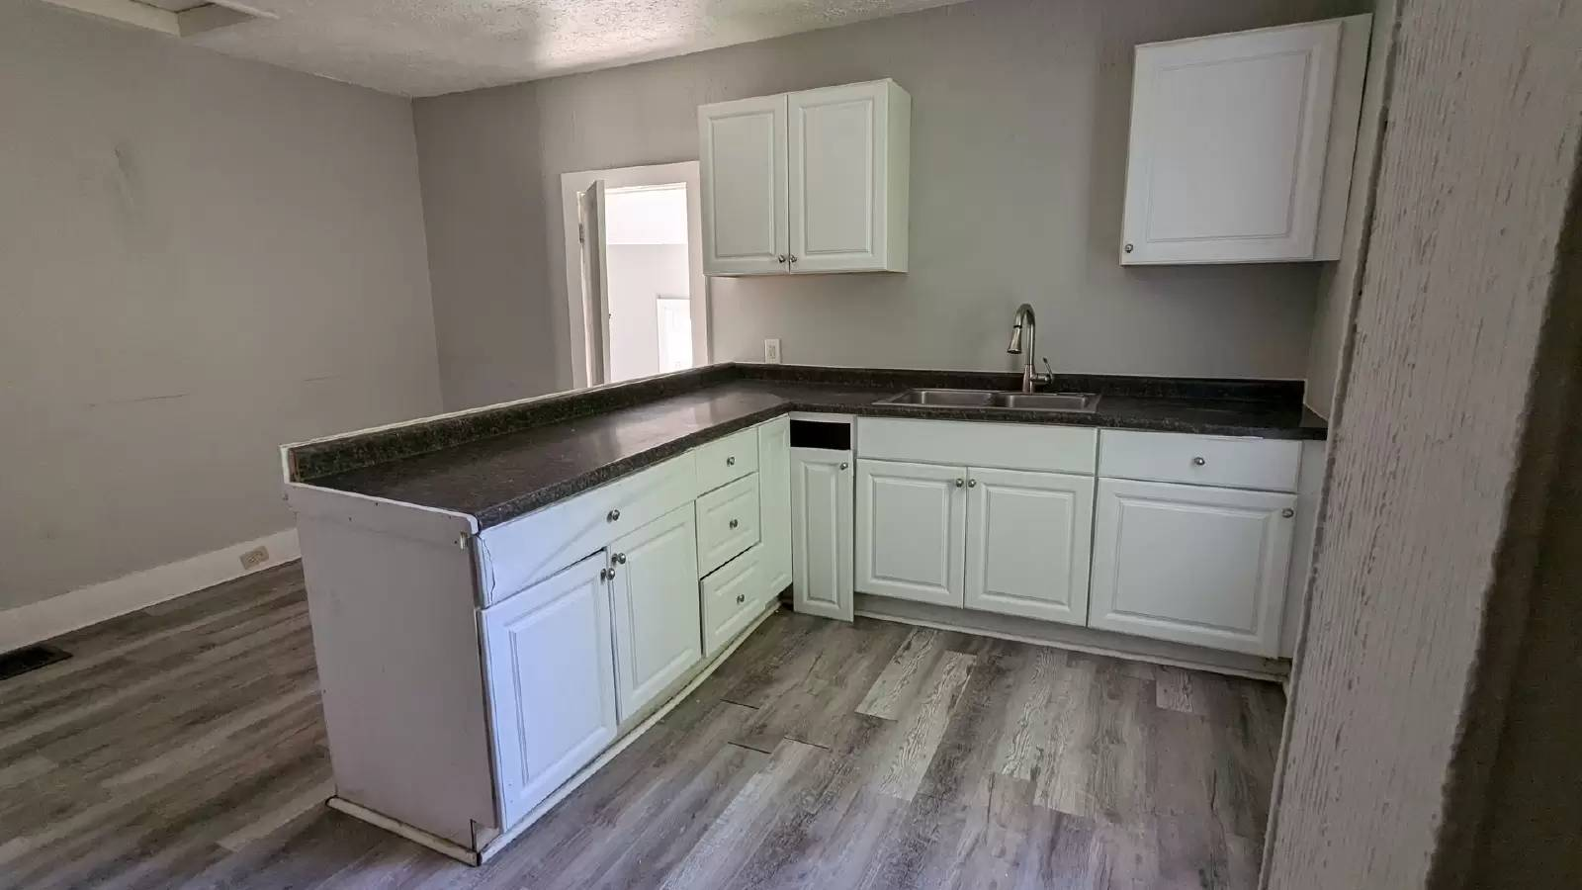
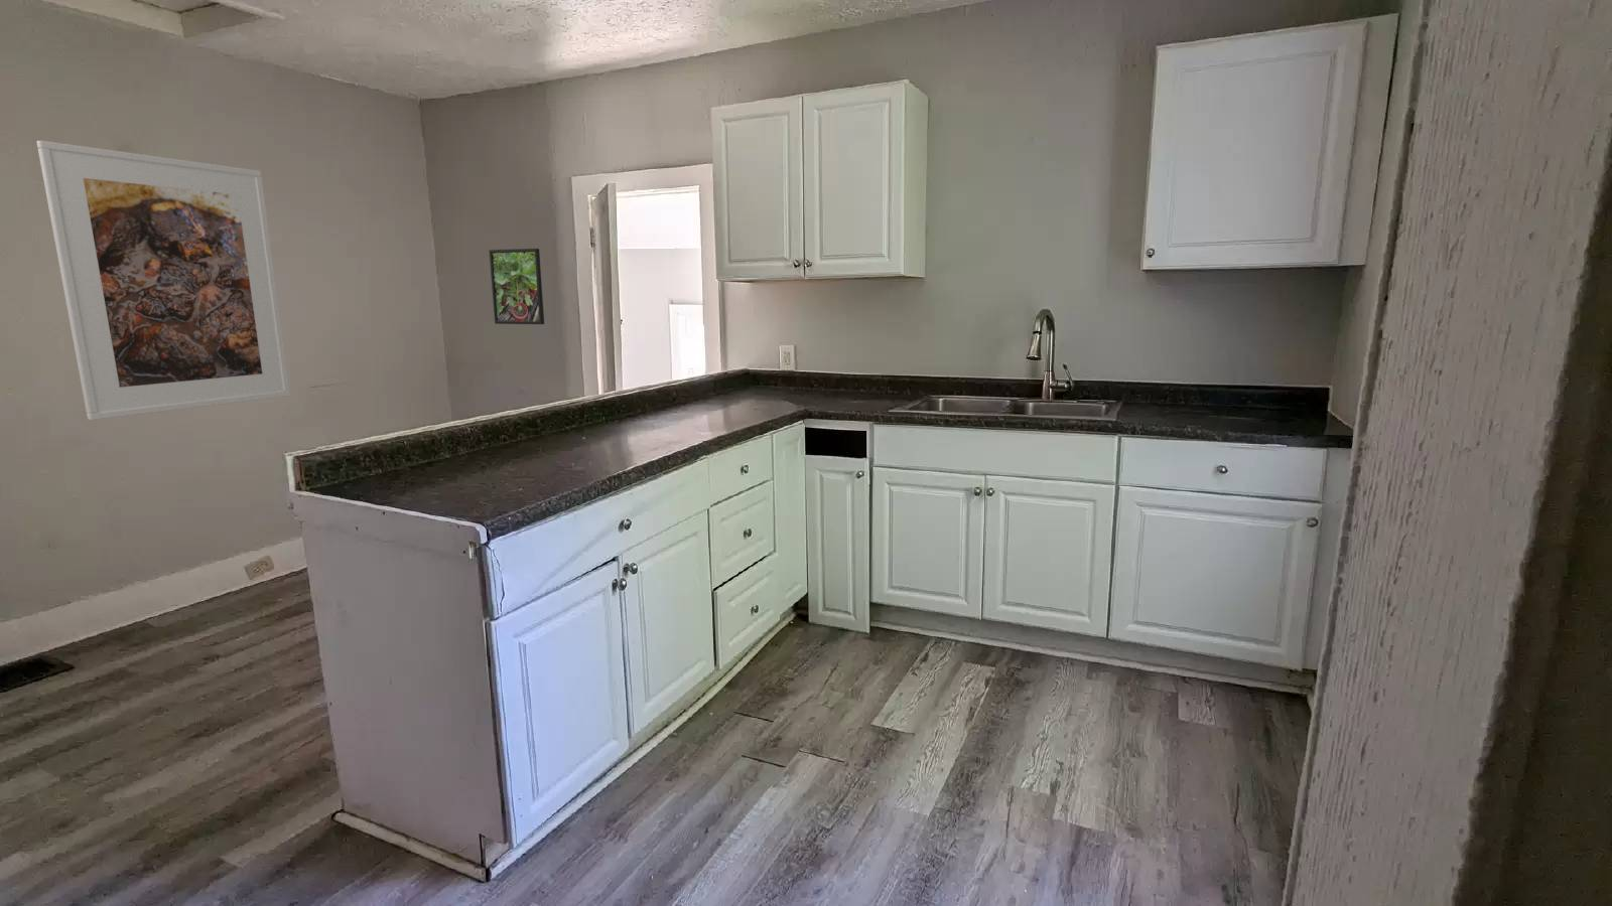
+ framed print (516, 287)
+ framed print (180, 285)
